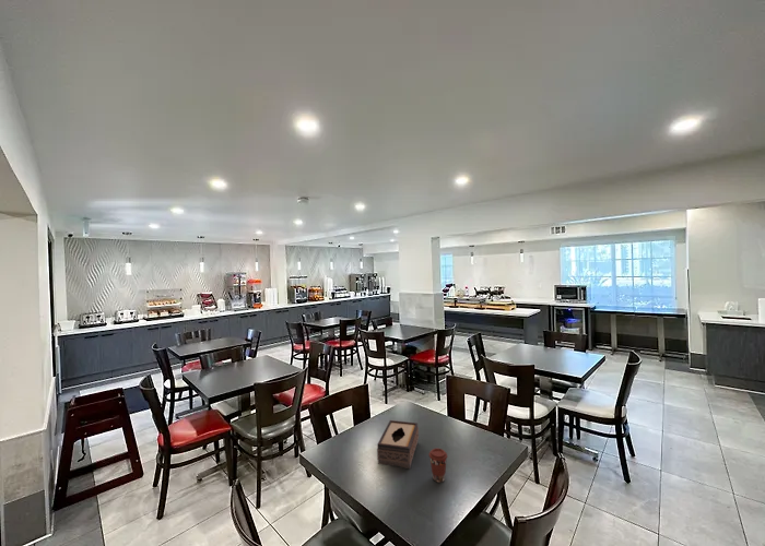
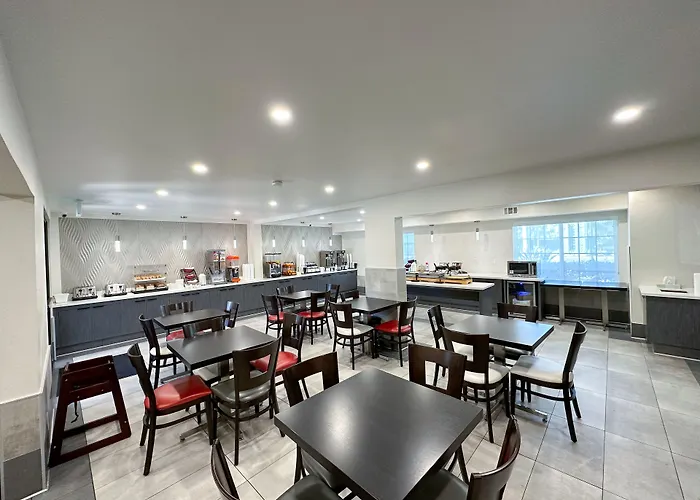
- tissue box (399, 442)
- coffee cup (438, 465)
